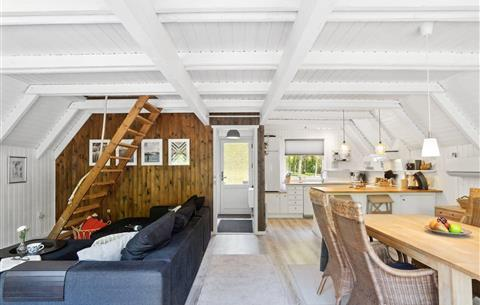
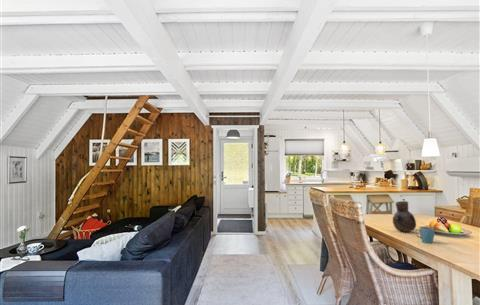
+ mug (424, 234)
+ vase (404, 216)
